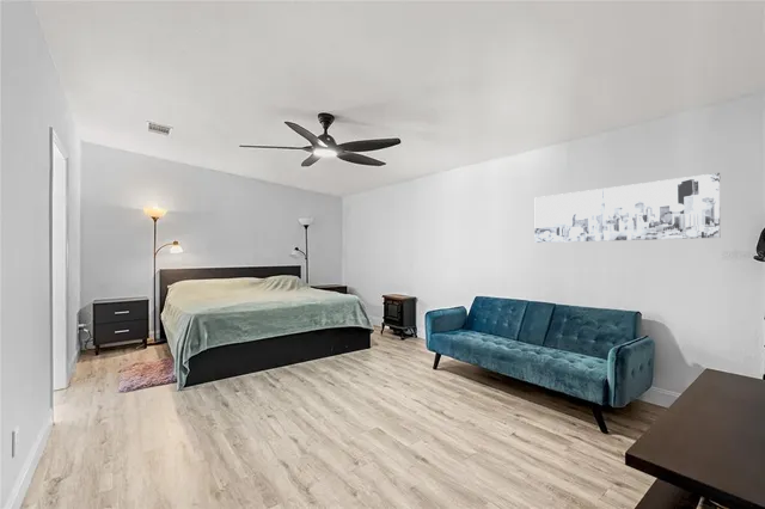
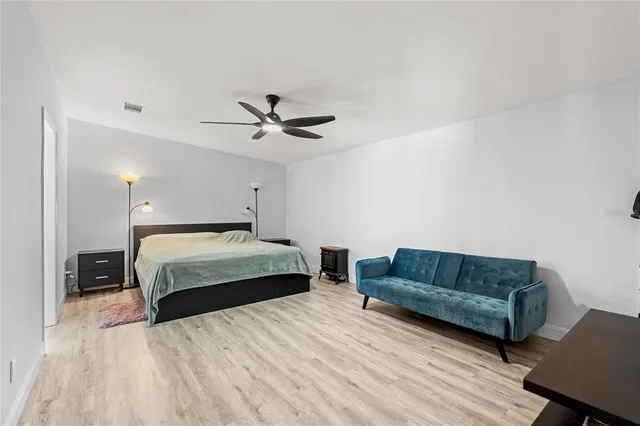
- wall art (611, 214)
